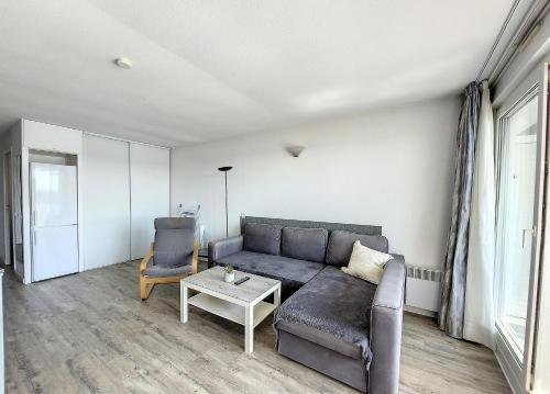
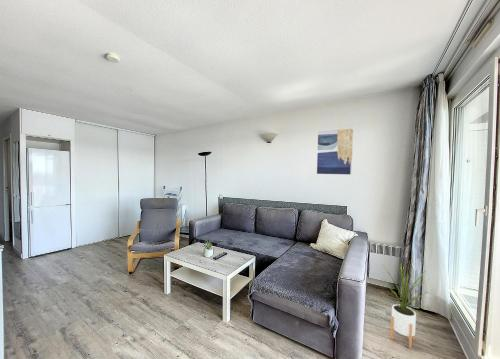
+ wall art (334, 152)
+ house plant (404, 301)
